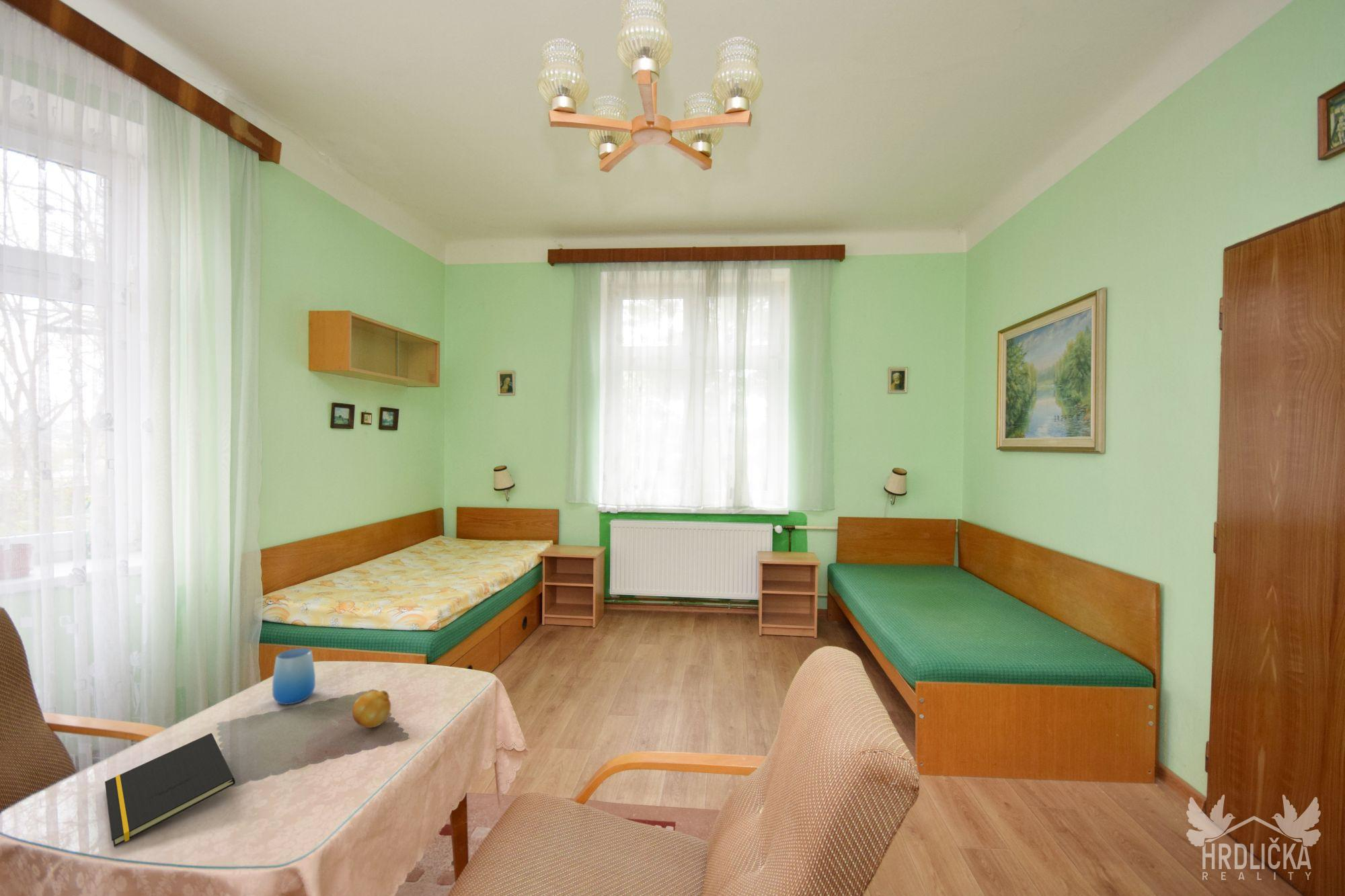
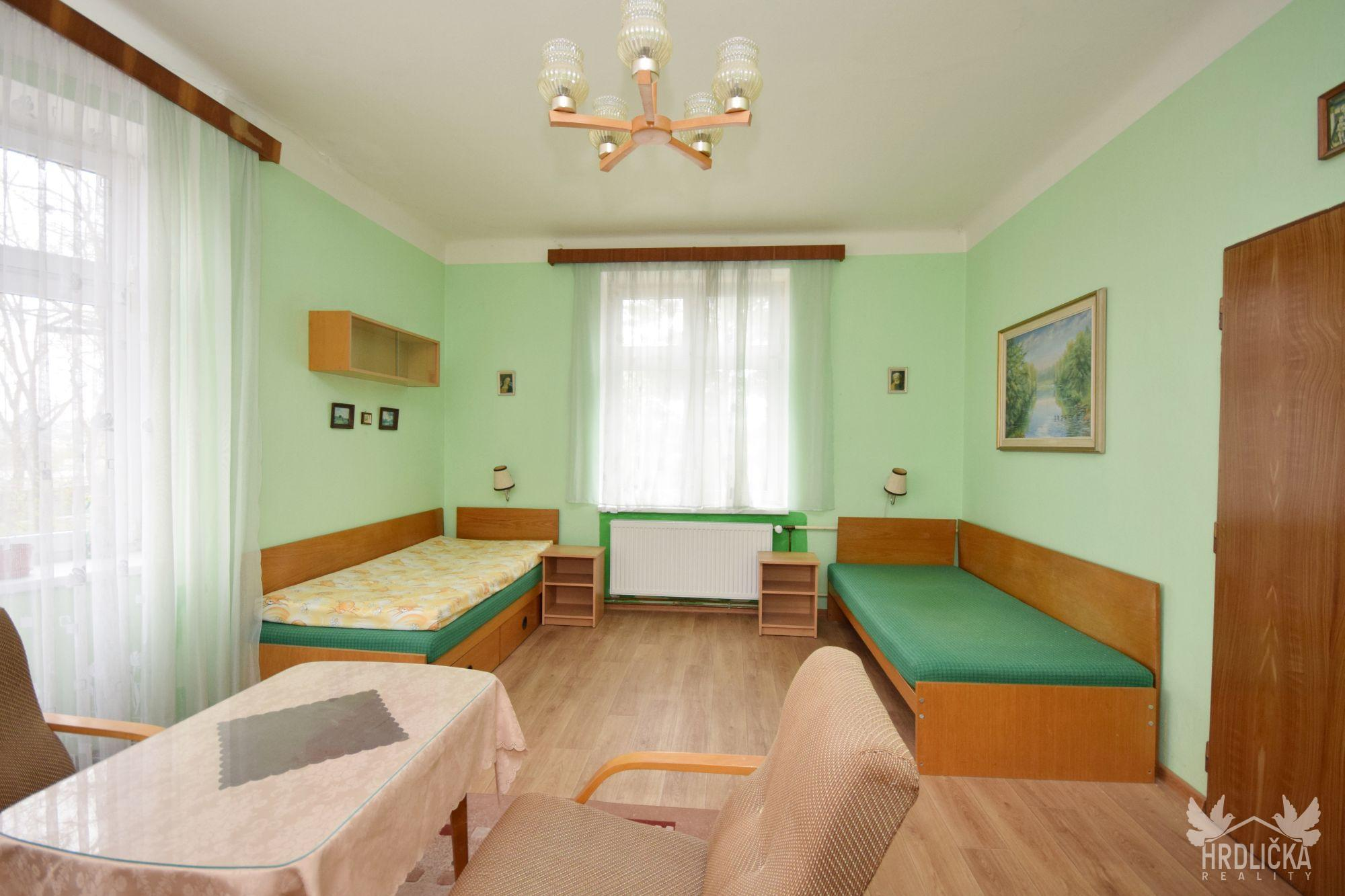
- cup (294, 676)
- fruit (371, 709)
- notepad (169, 782)
